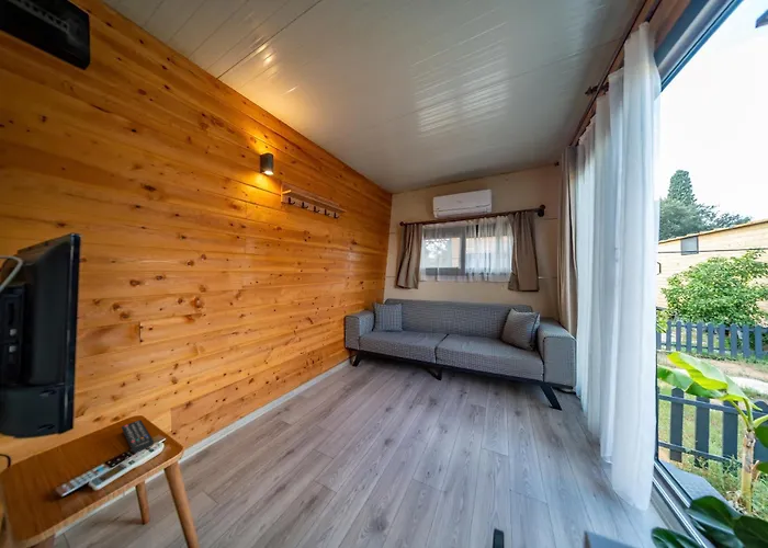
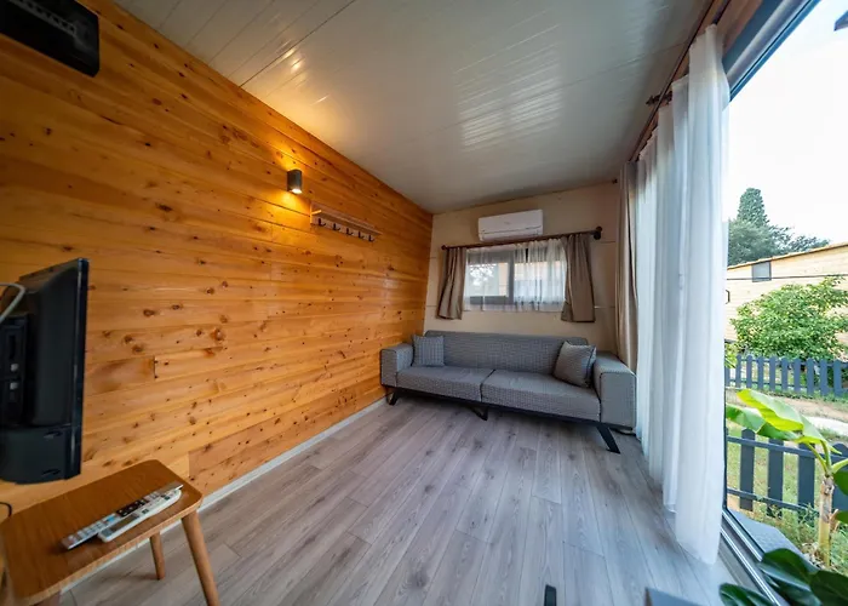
- remote control (136, 435)
